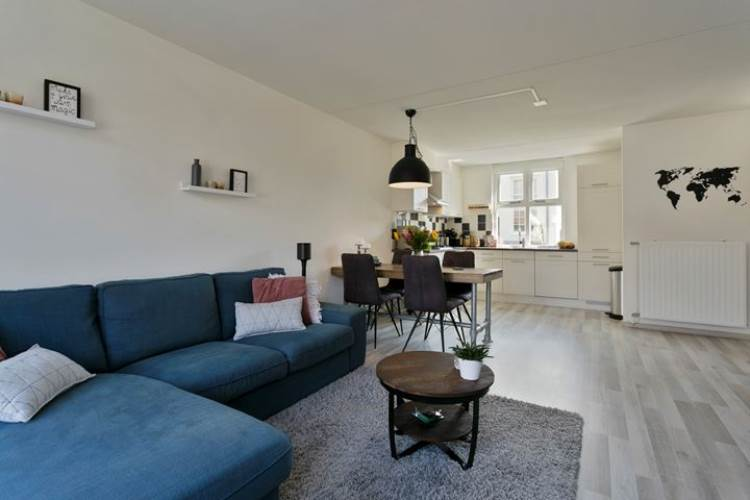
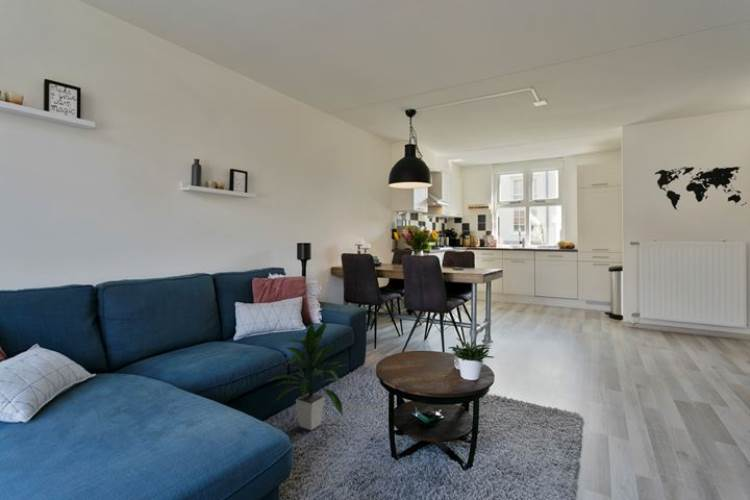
+ indoor plant (311, 375)
